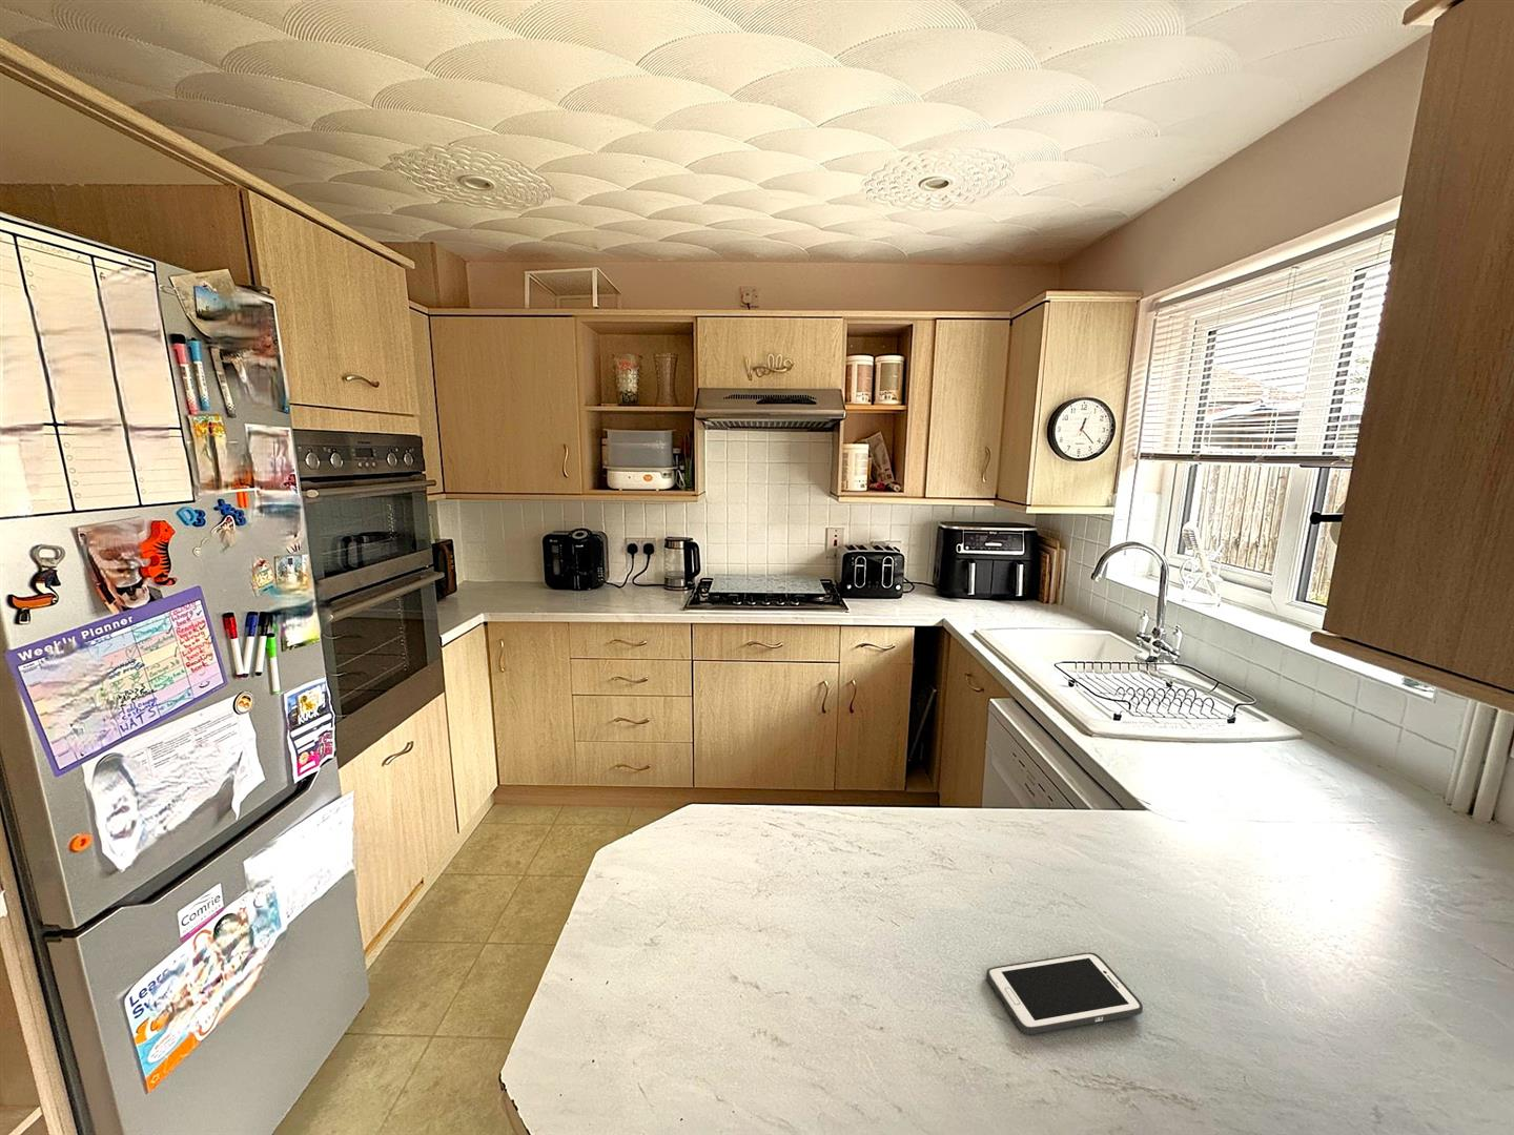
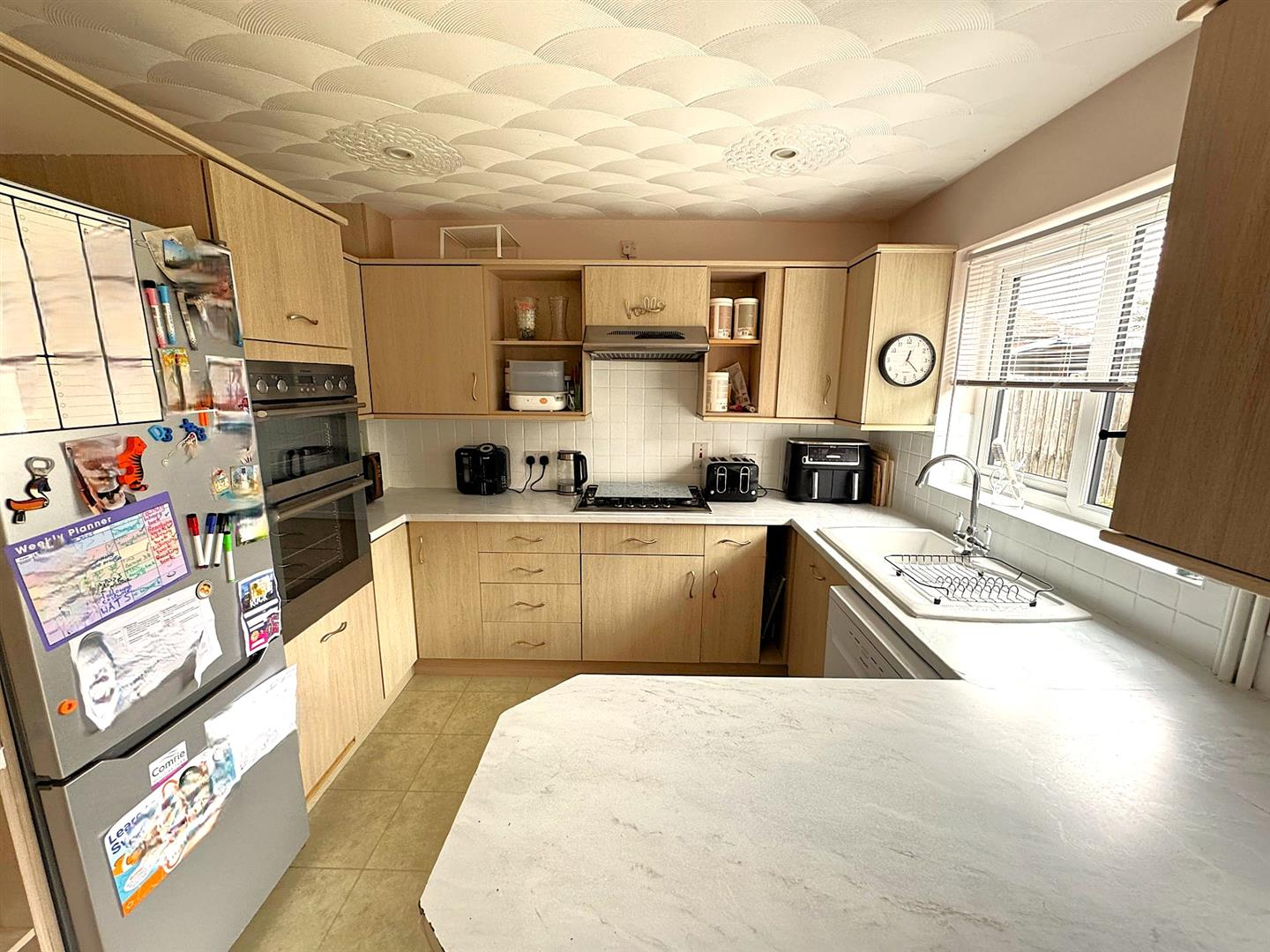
- cell phone (1062, 991)
